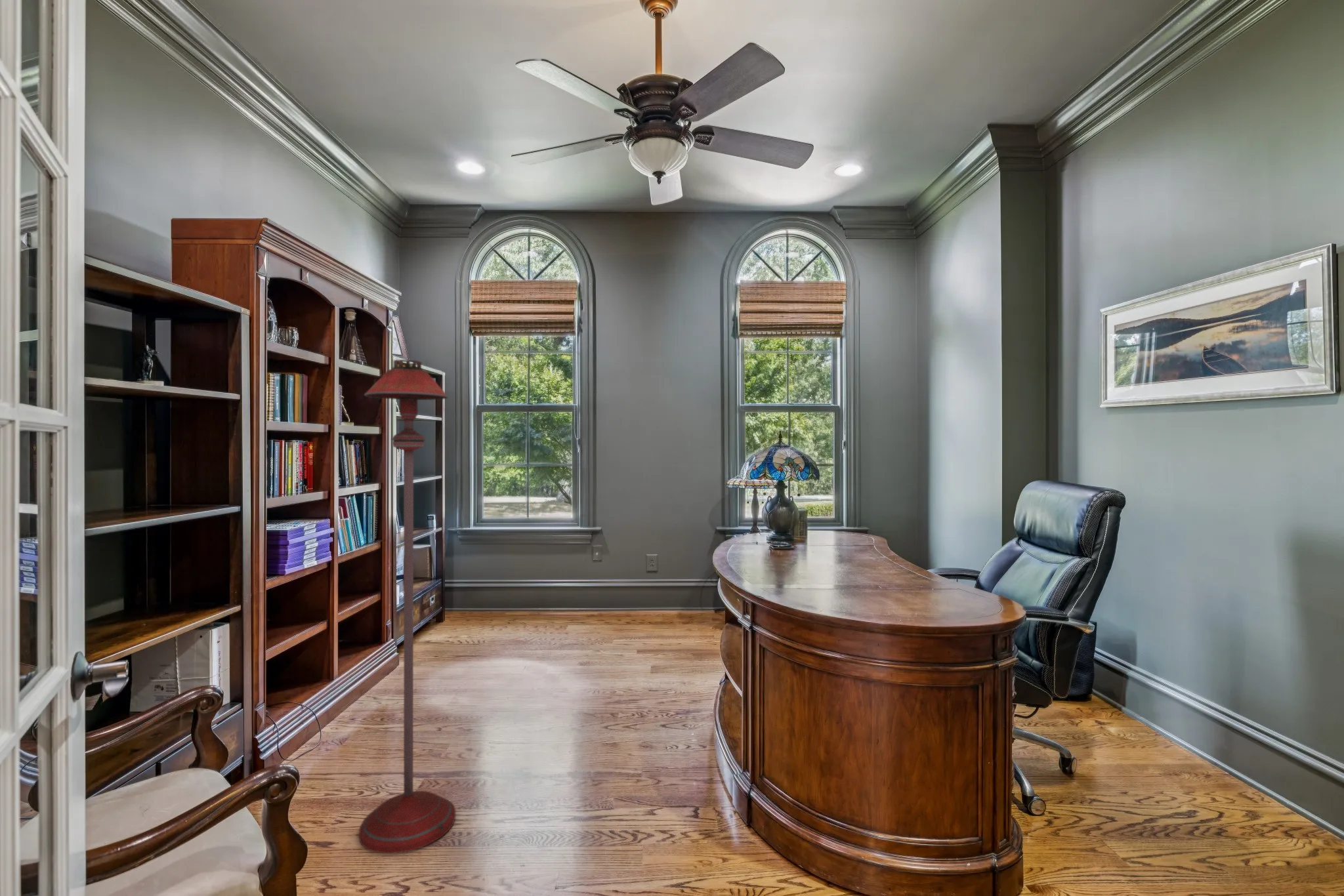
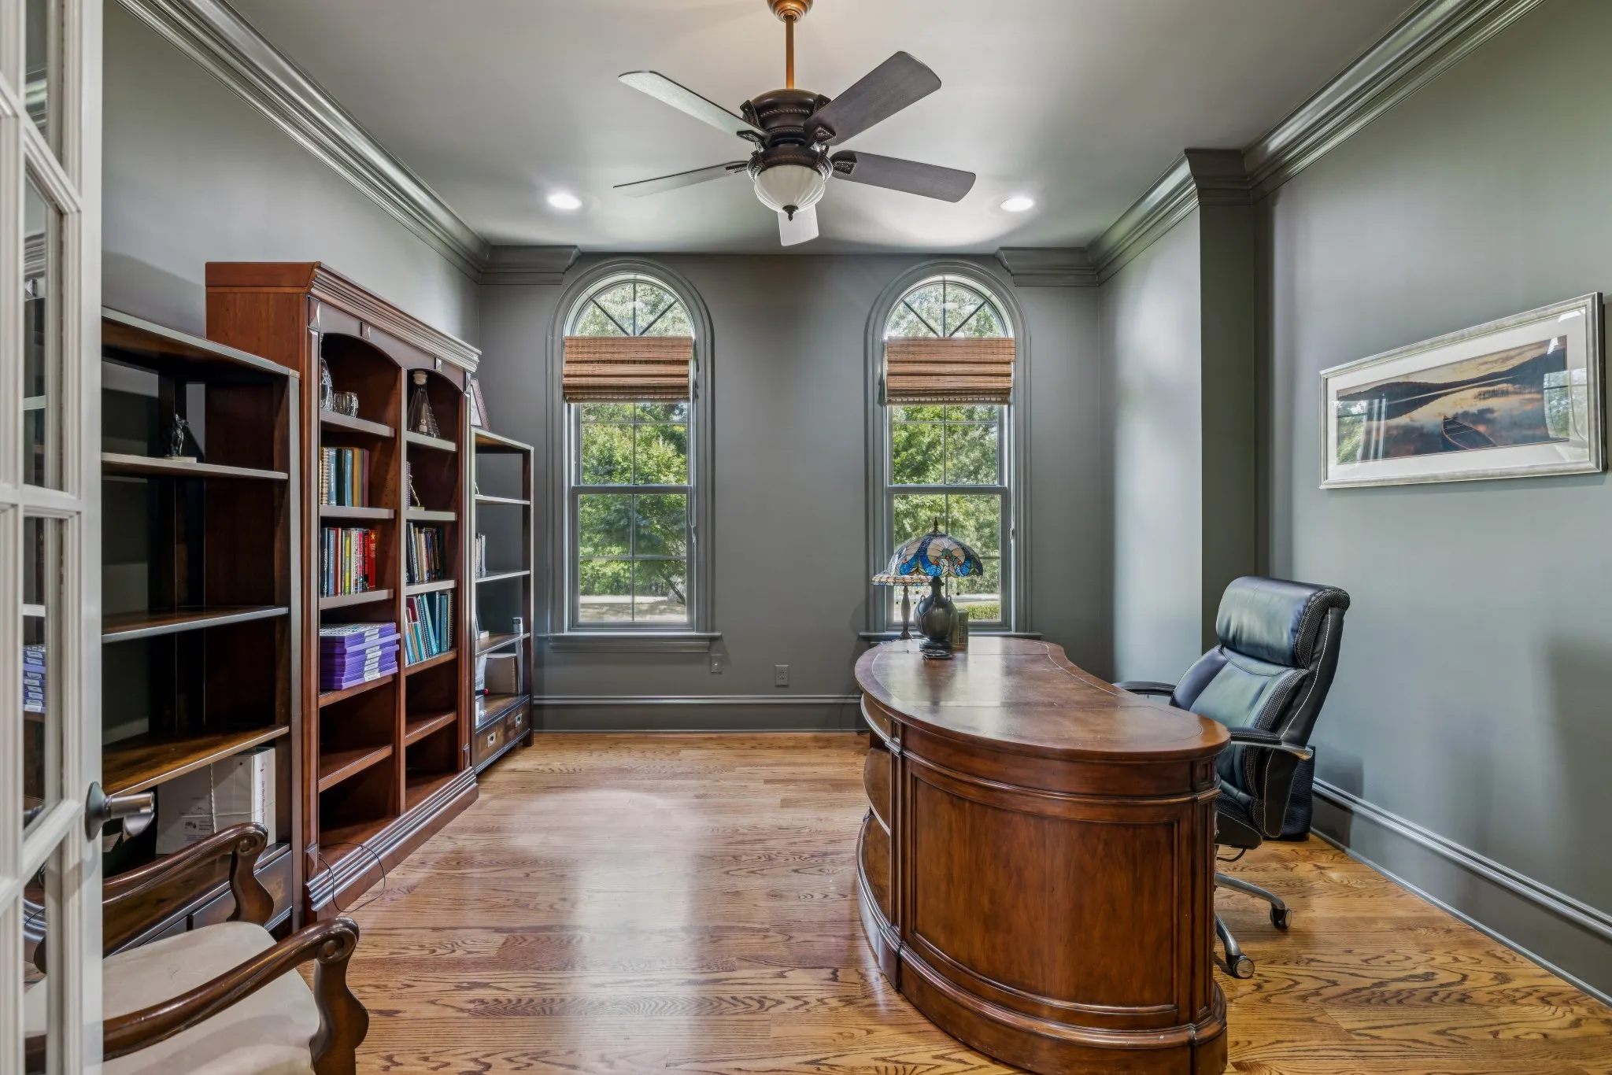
- floor lamp (408, 592)
